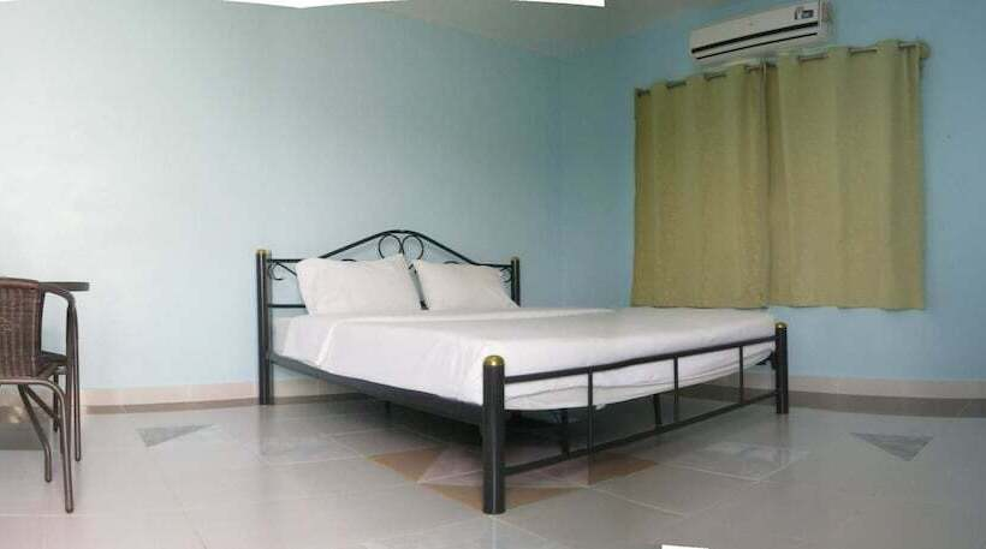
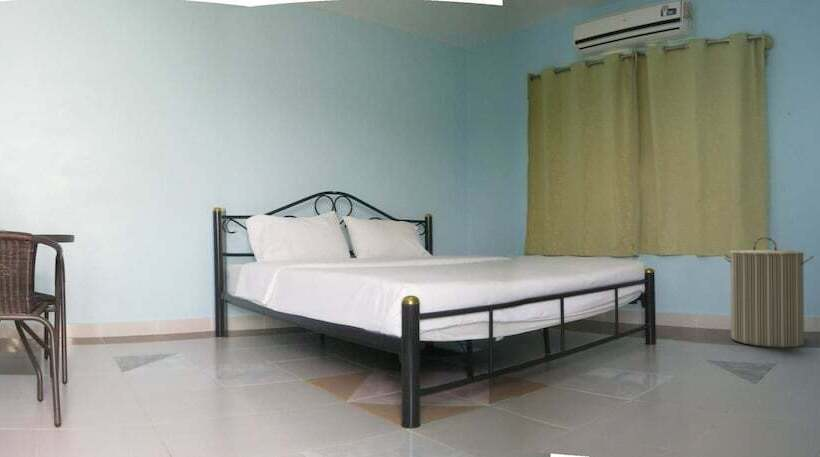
+ laundry hamper (766, 289)
